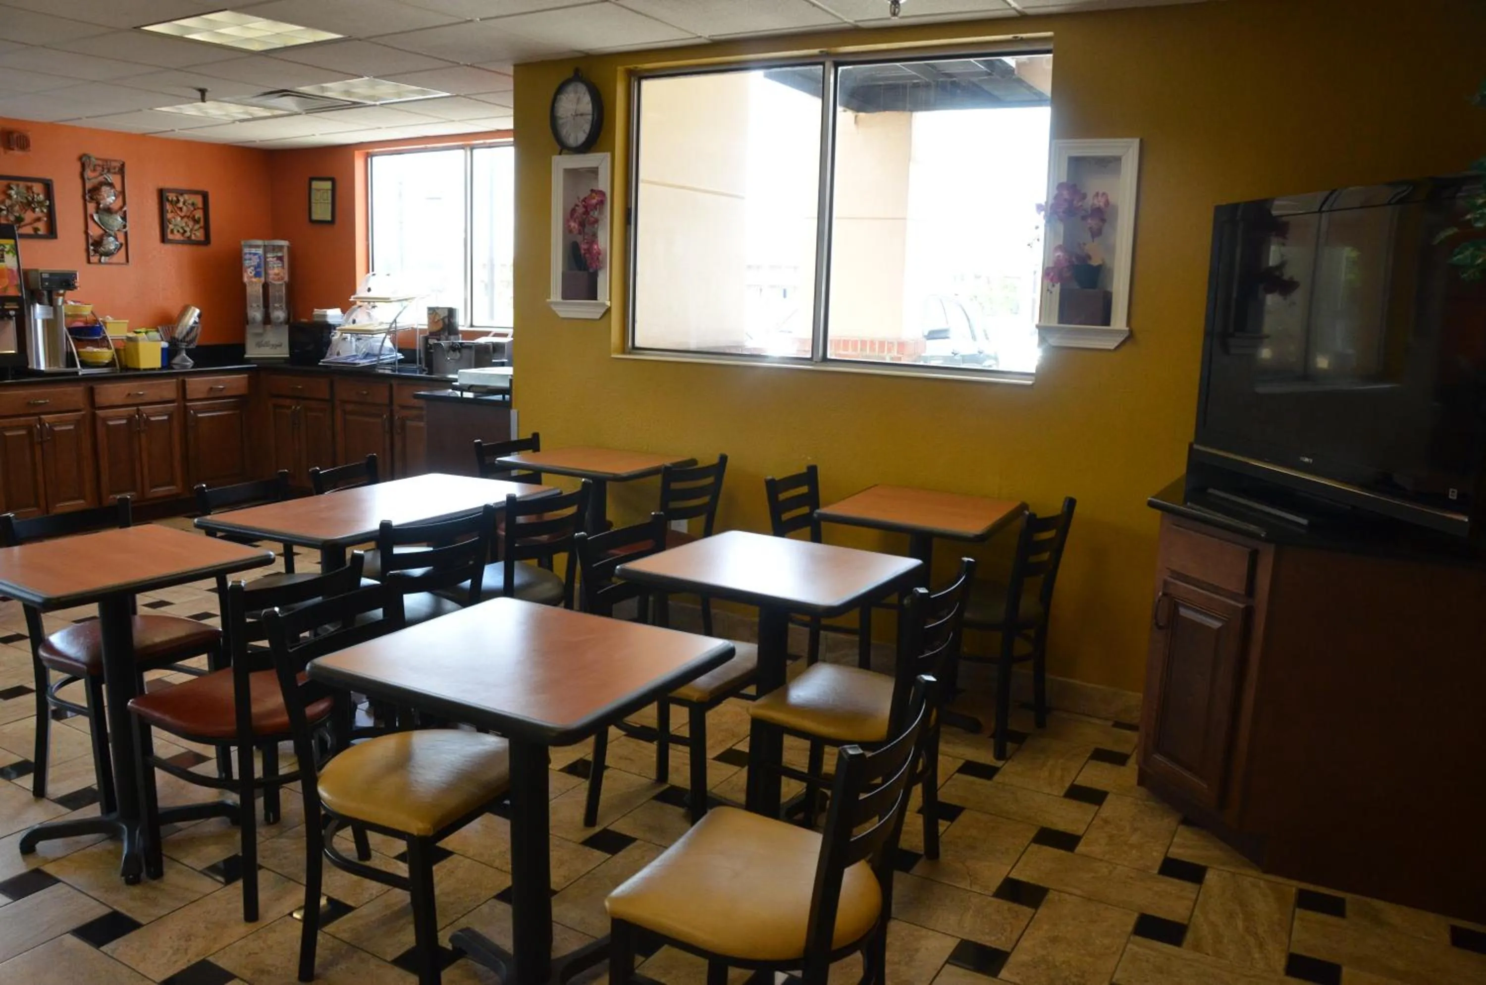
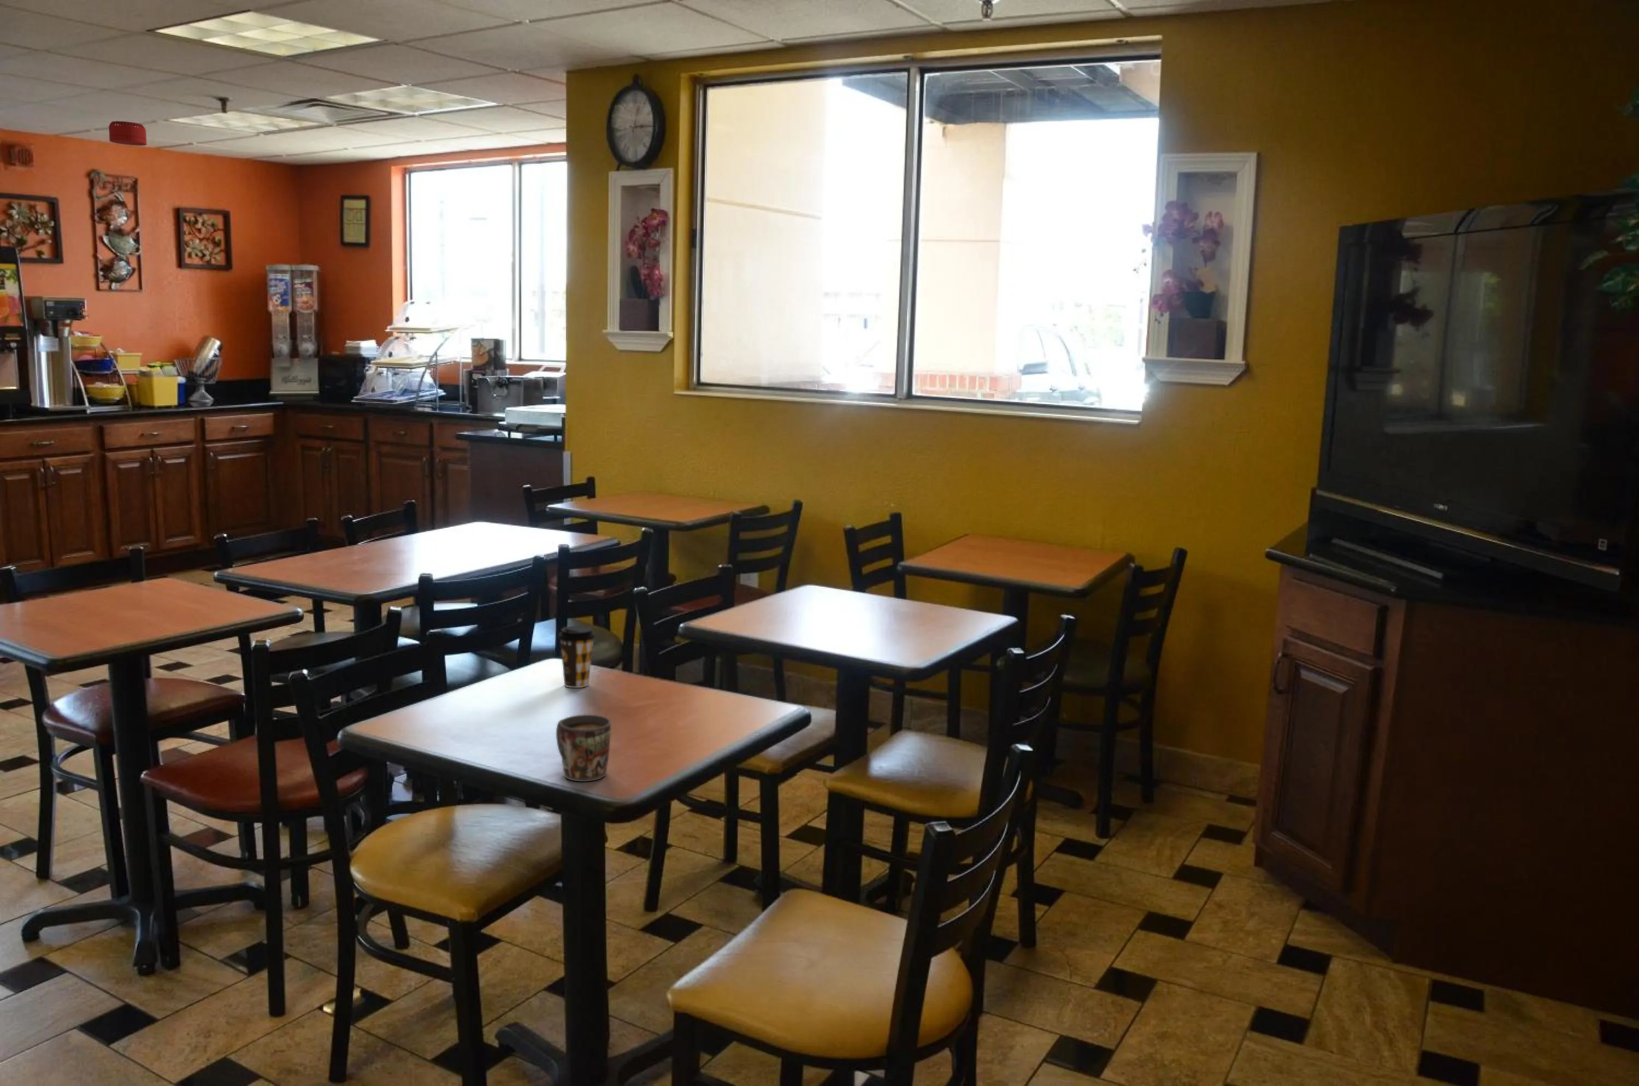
+ mug (578, 745)
+ coffee cup (576, 657)
+ smoke detector (127, 133)
